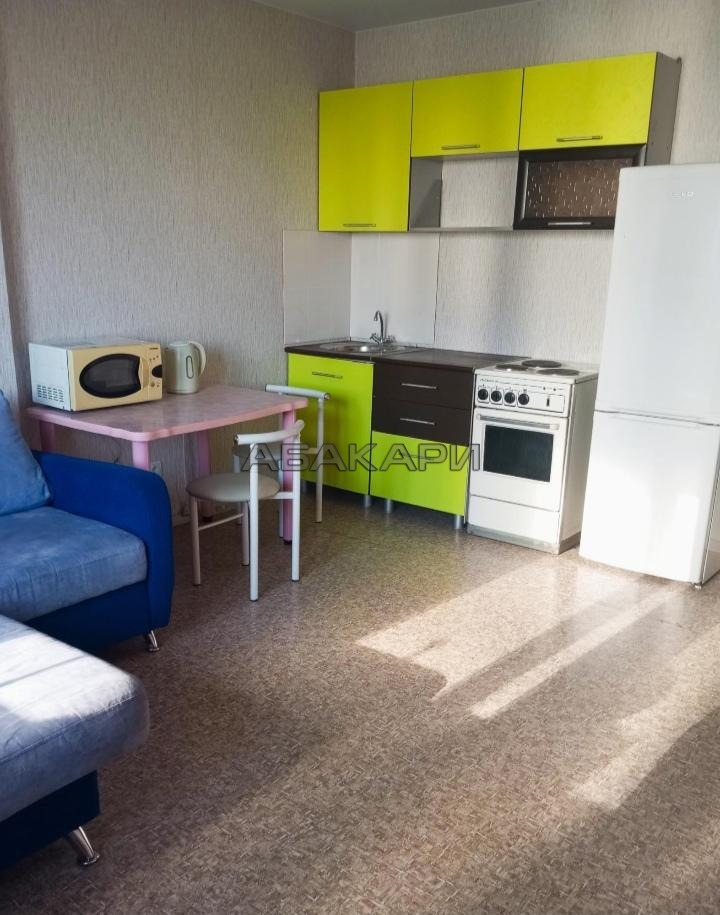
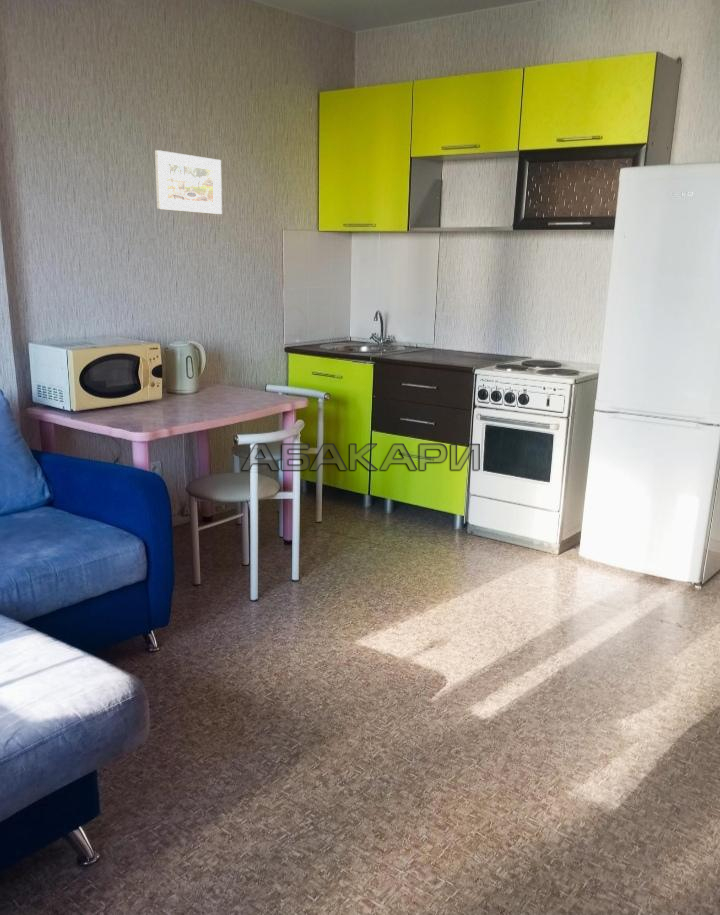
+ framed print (189, 183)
